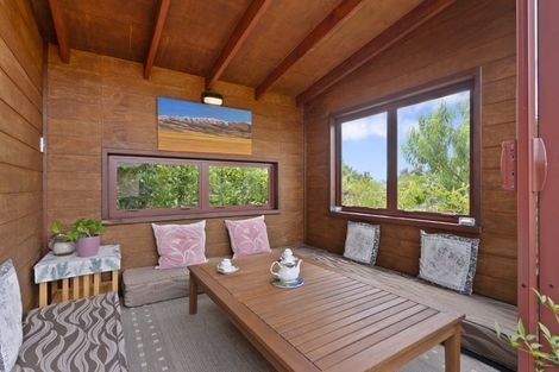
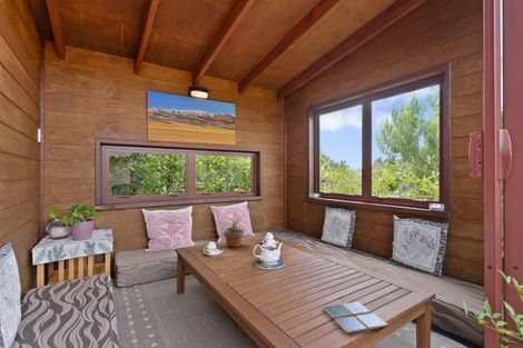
+ drink coaster (353, 316)
+ potted plant (233, 231)
